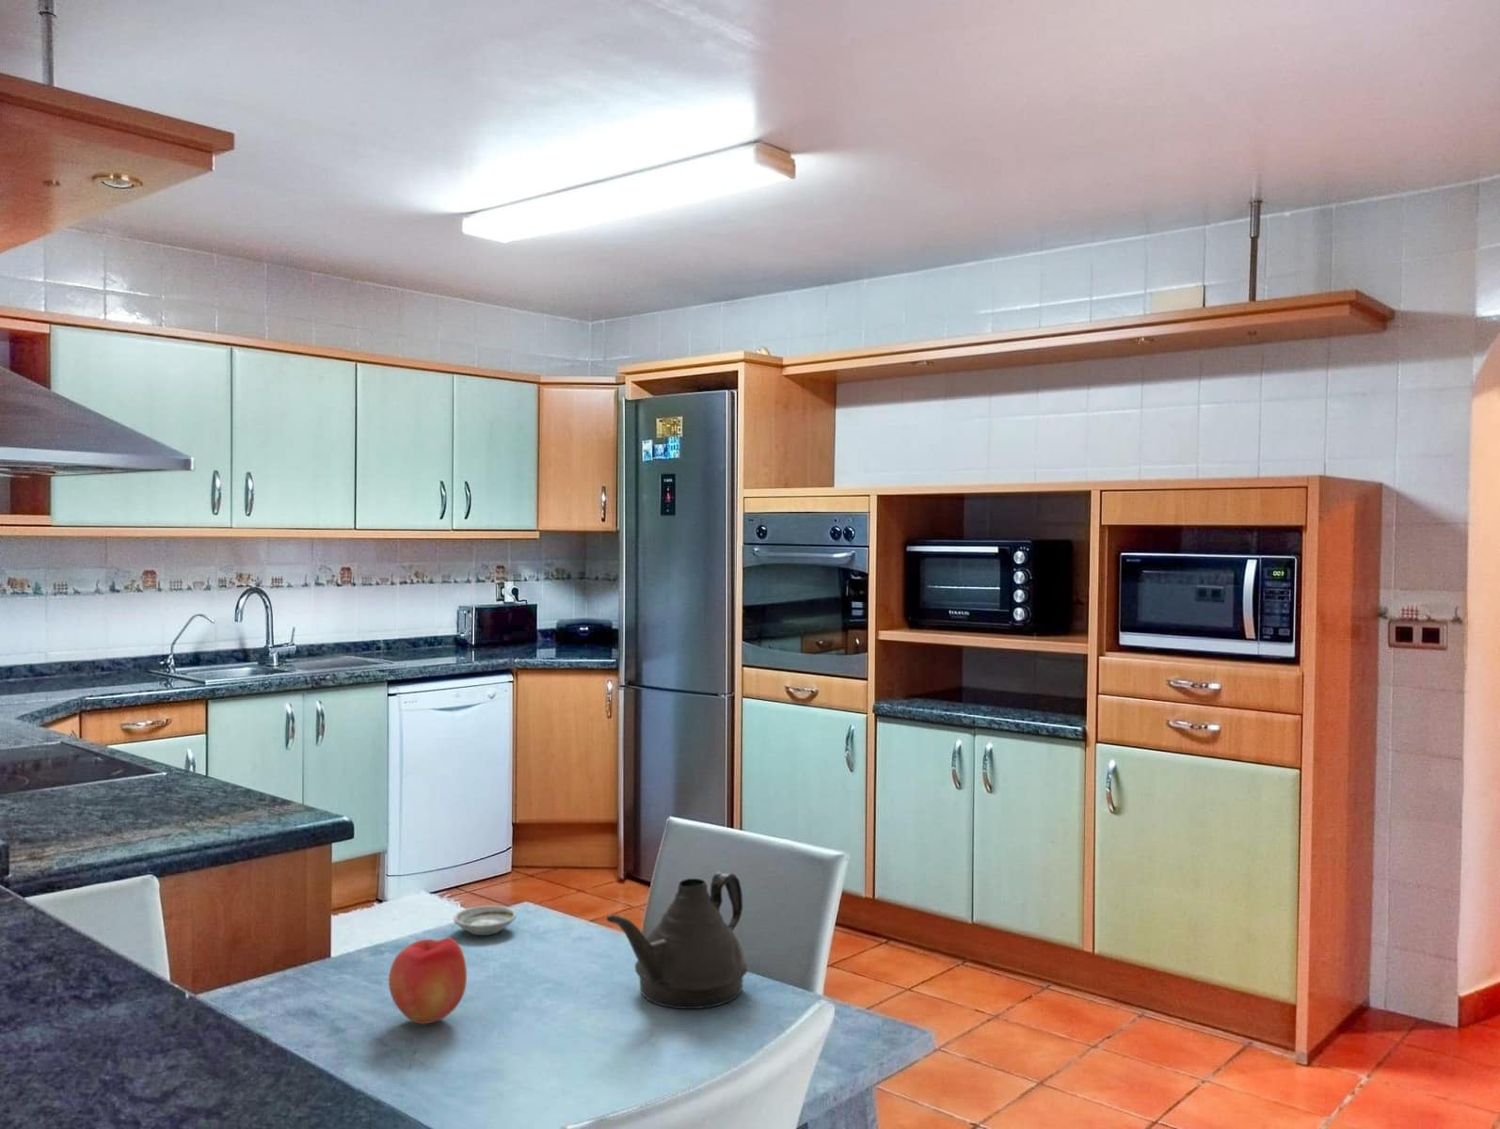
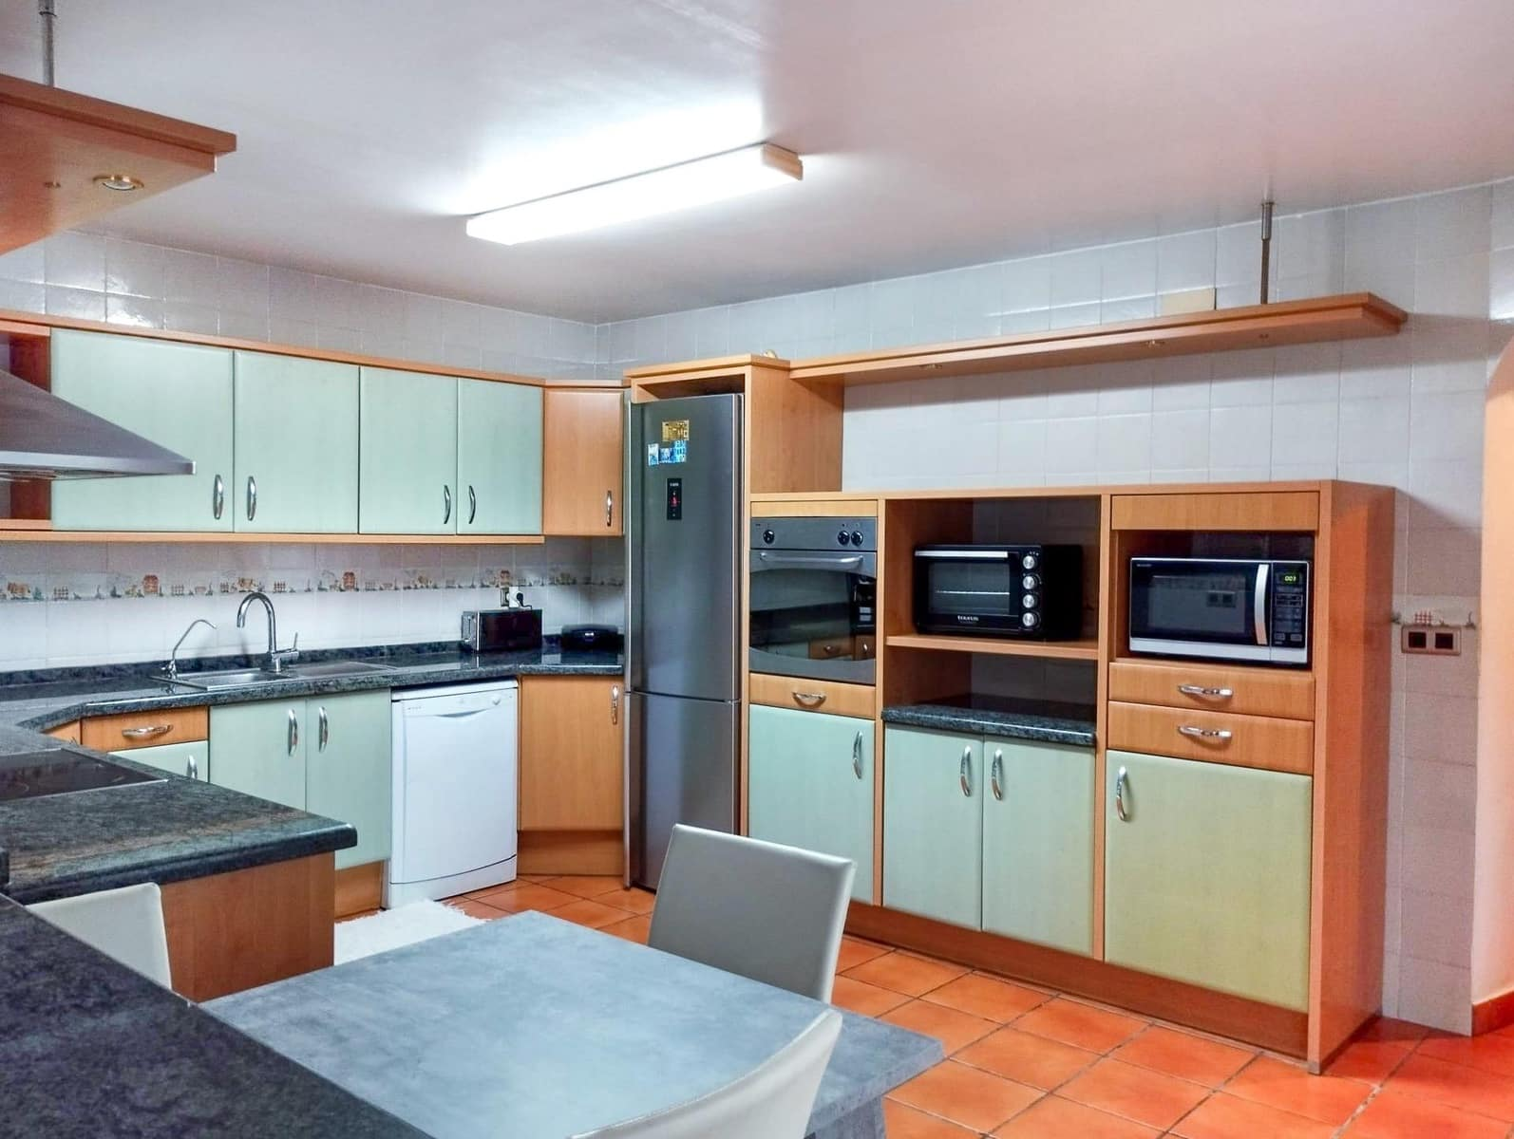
- saucer (485, 921)
- apple (427, 981)
- teapot (674, 940)
